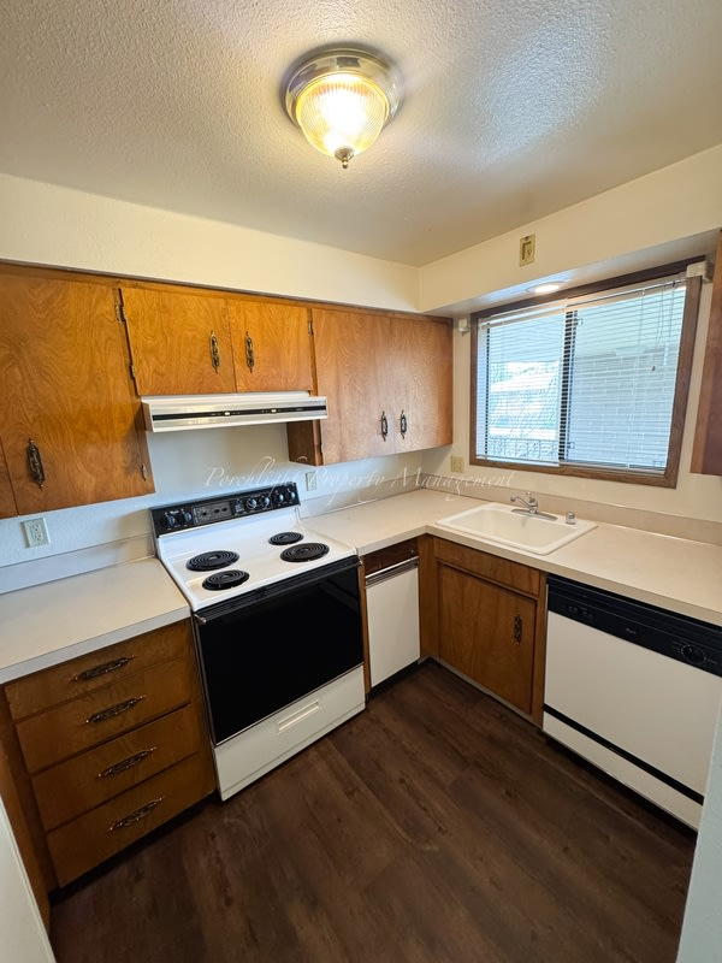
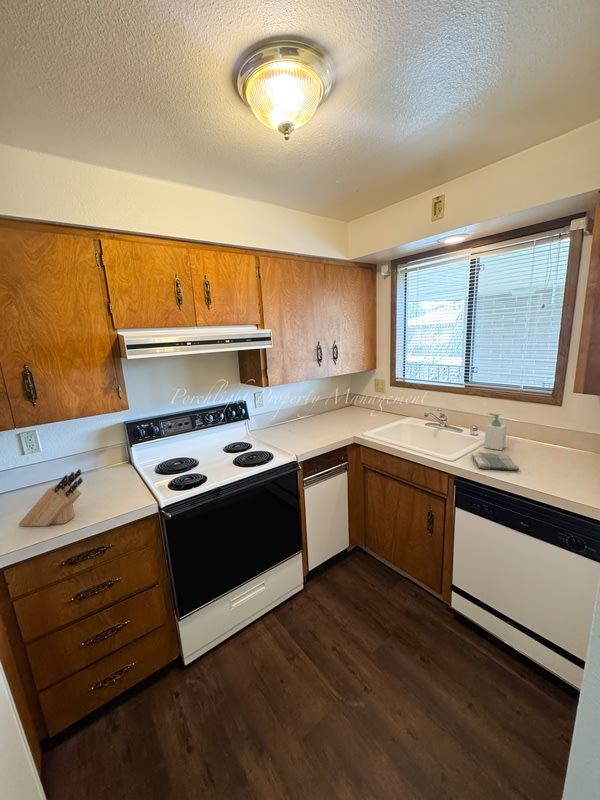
+ dish towel (493, 460)
+ soap bottle (495, 430)
+ knife block (52, 496)
